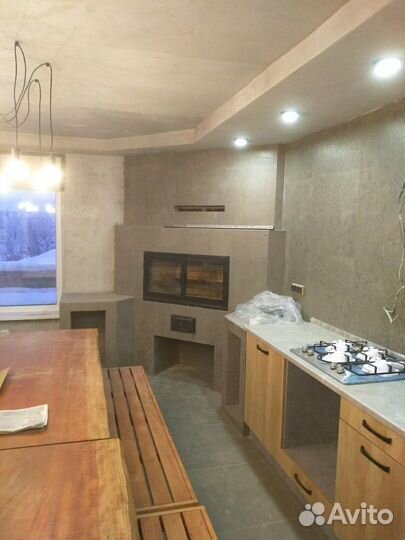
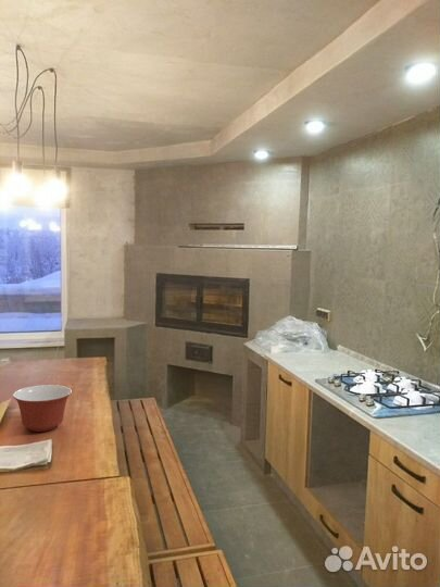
+ mixing bowl (42, 409)
